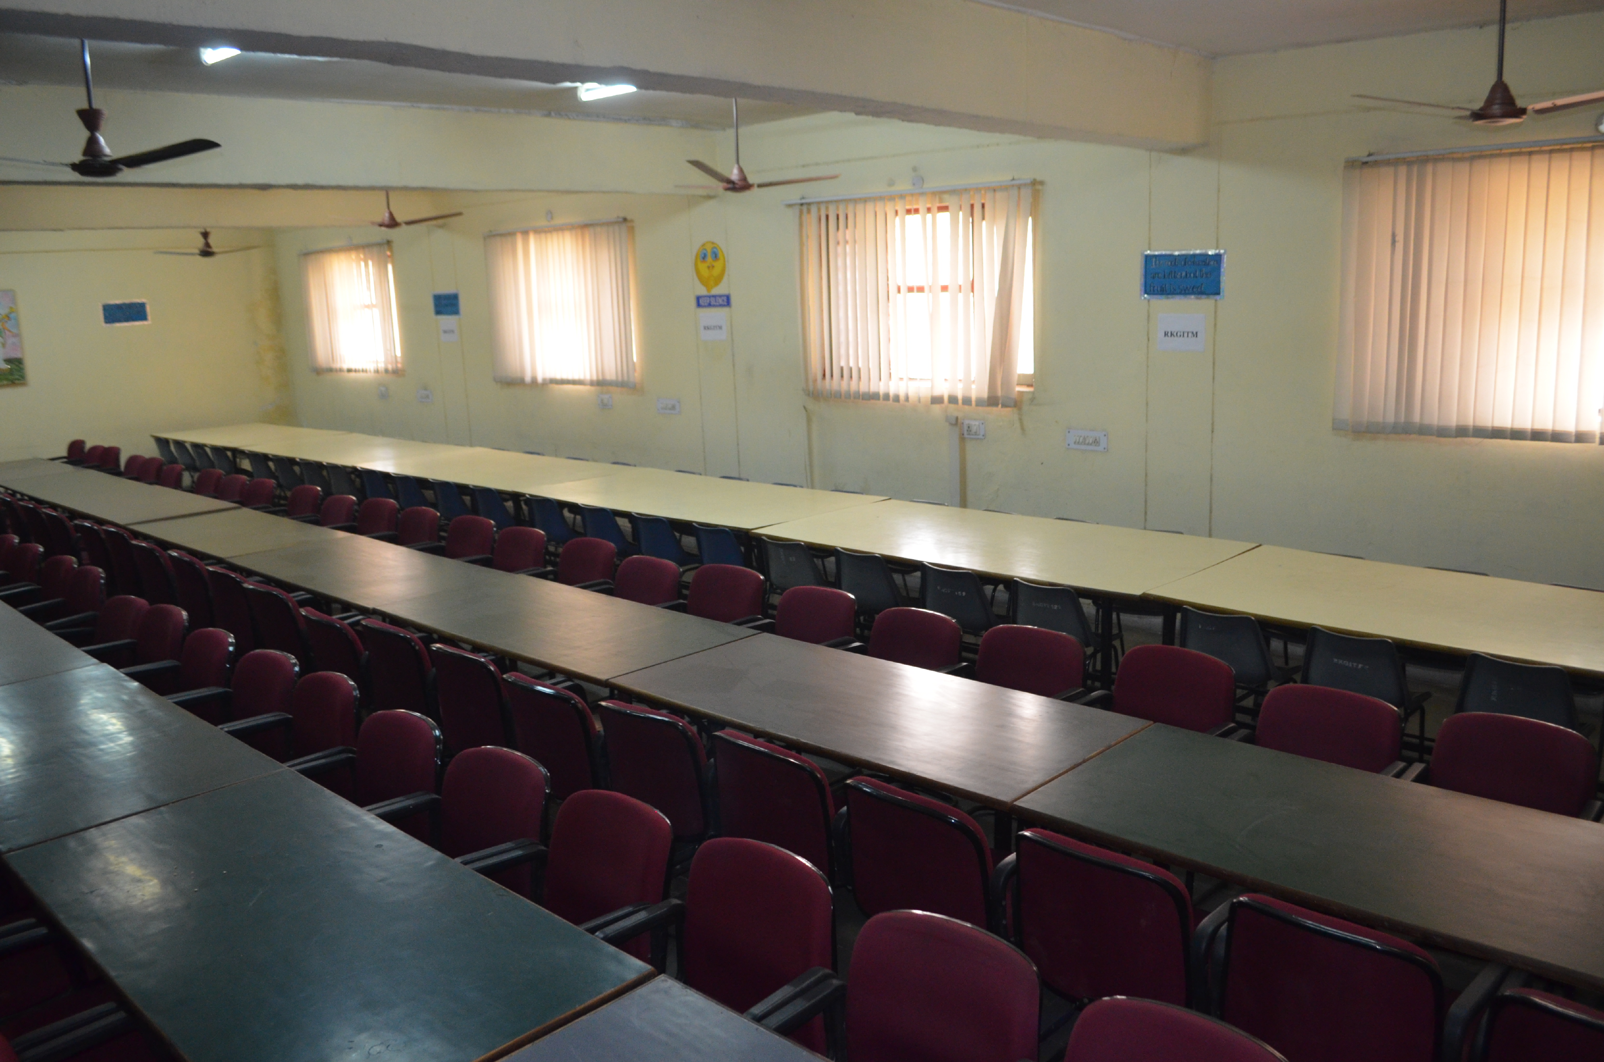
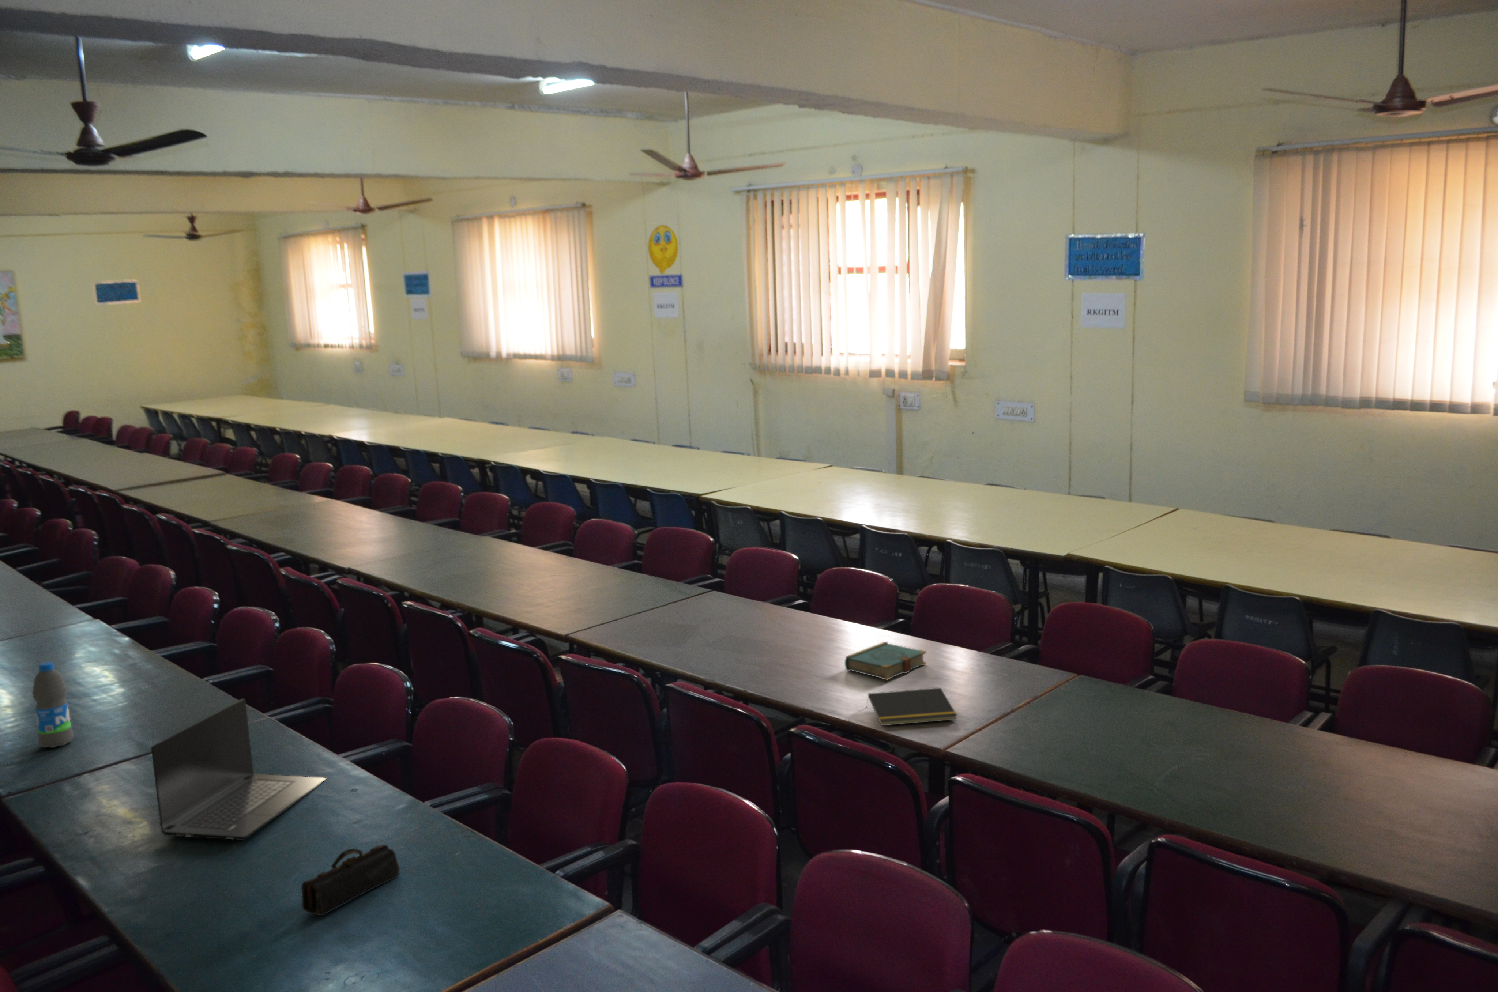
+ book (885, 660)
+ water bottle (51, 704)
+ laptop (245, 765)
+ notepad (911, 706)
+ pencil case (350, 870)
